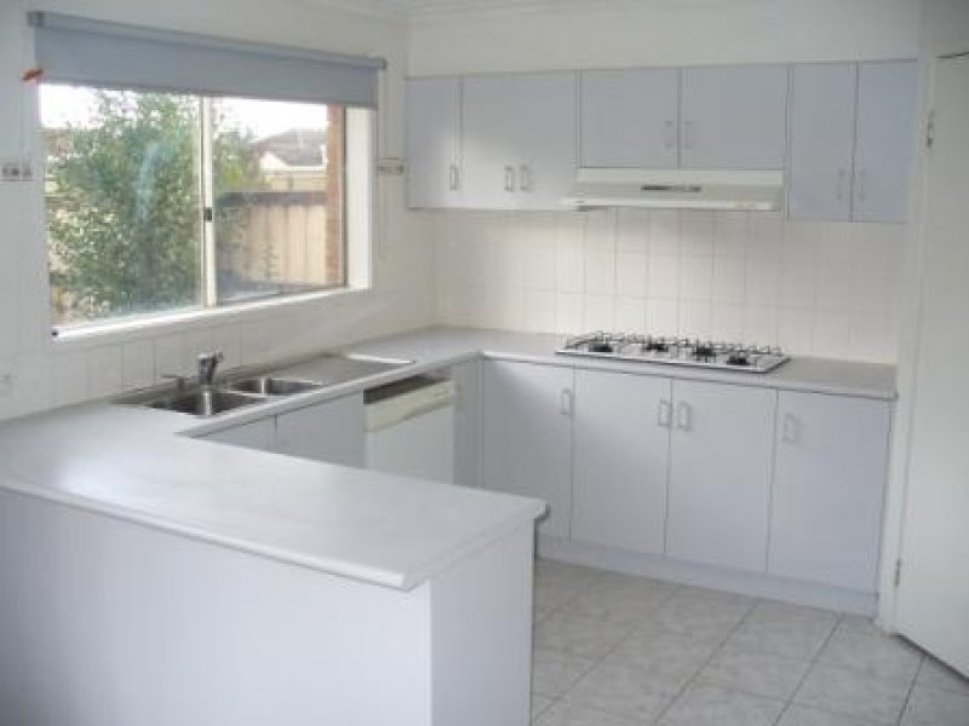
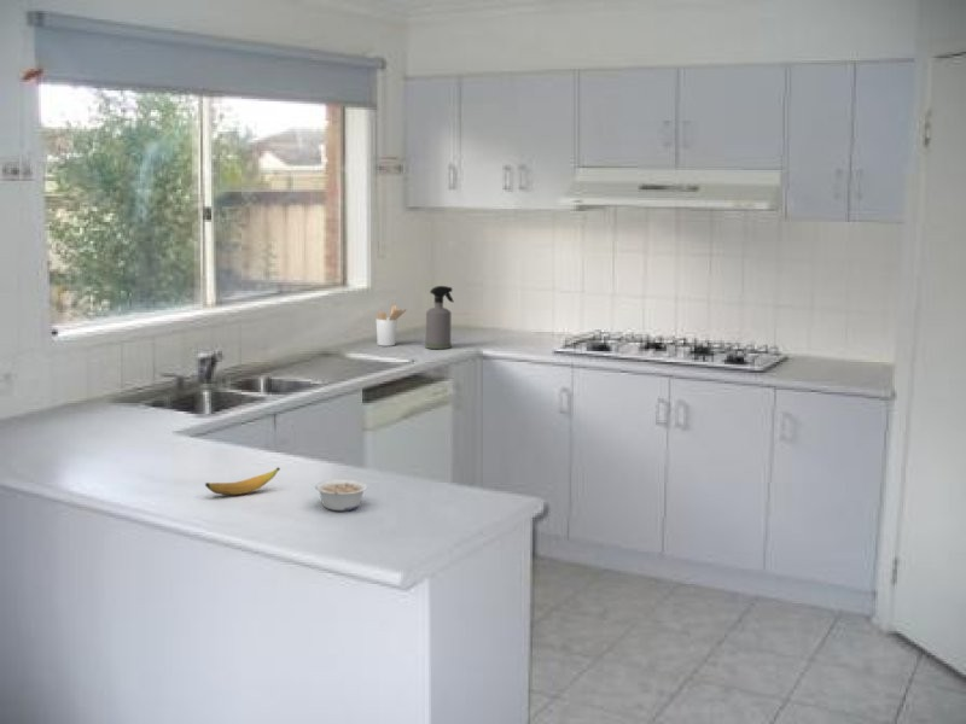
+ utensil holder (390, 326)
+ legume (342, 494)
+ banana (243, 481)
+ spray bottle (440, 316)
